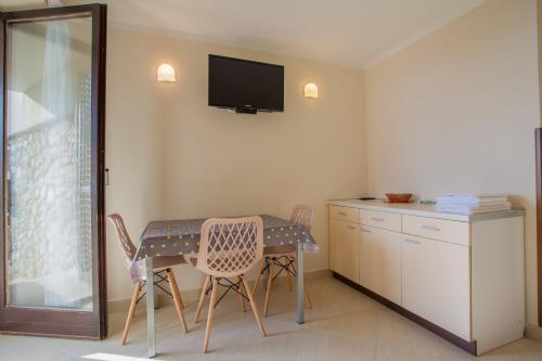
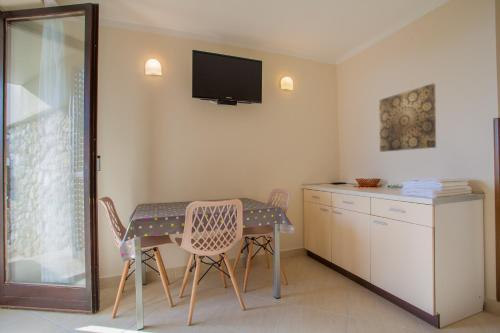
+ wall art (404, 121)
